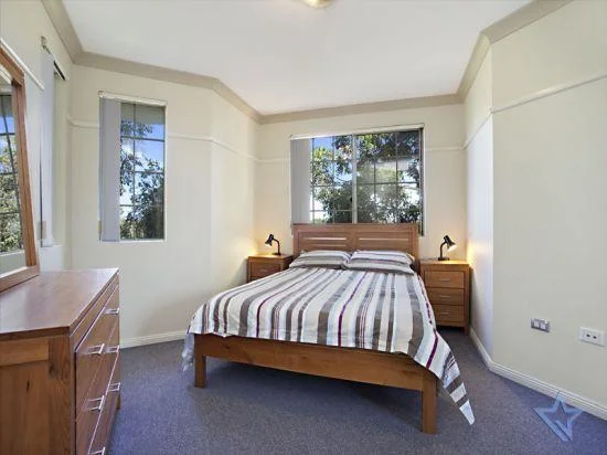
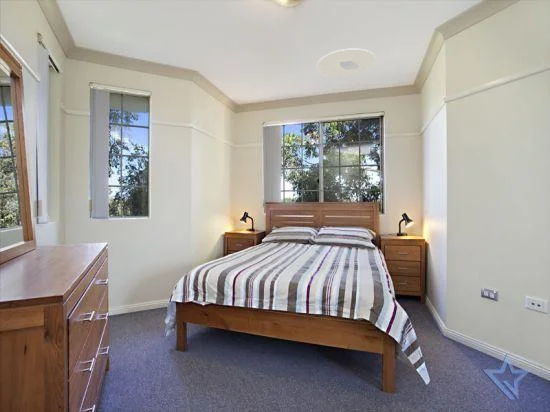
+ ceiling light (345, 61)
